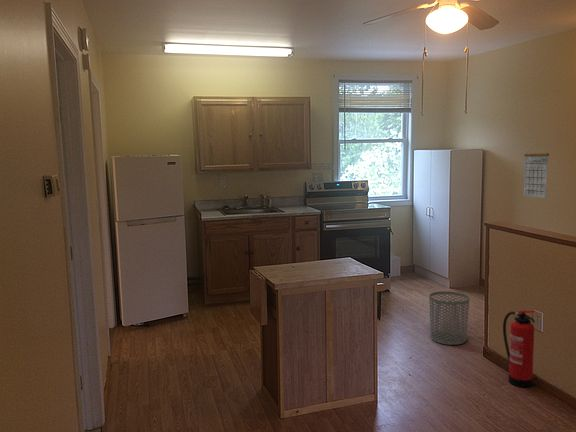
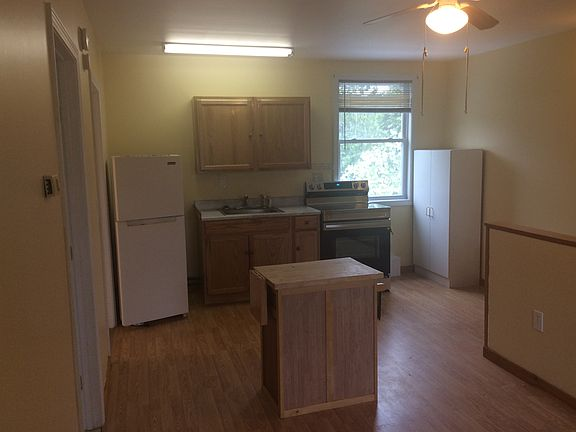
- fire extinguisher (517, 343)
- waste bin (448, 317)
- calendar (535, 170)
